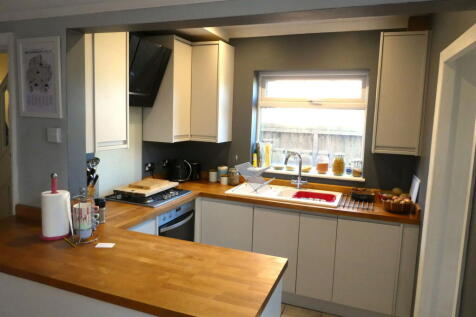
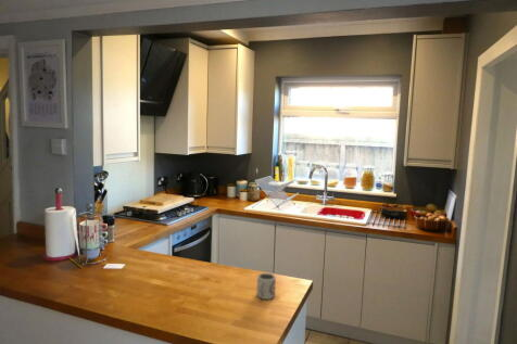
+ cup (264, 286)
